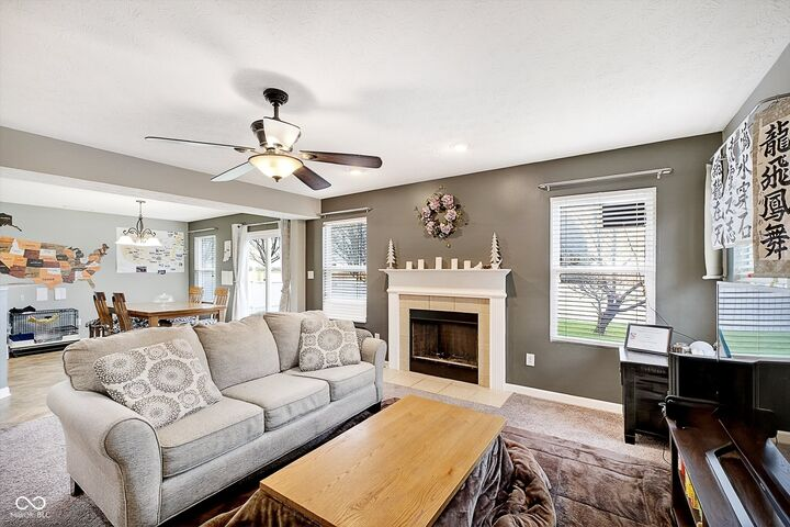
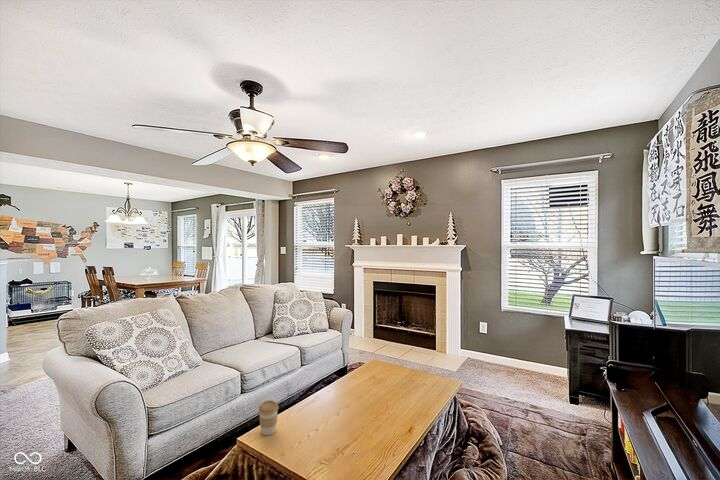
+ coffee cup (268, 417)
